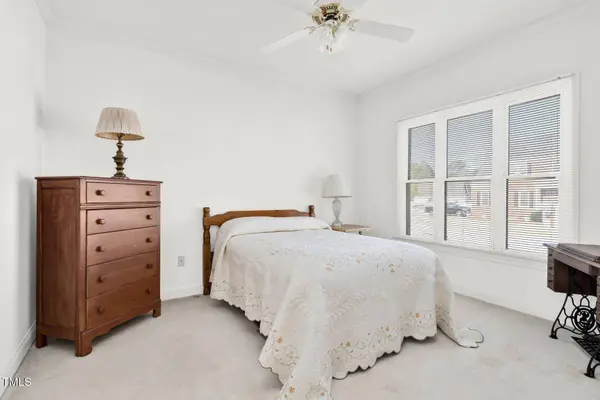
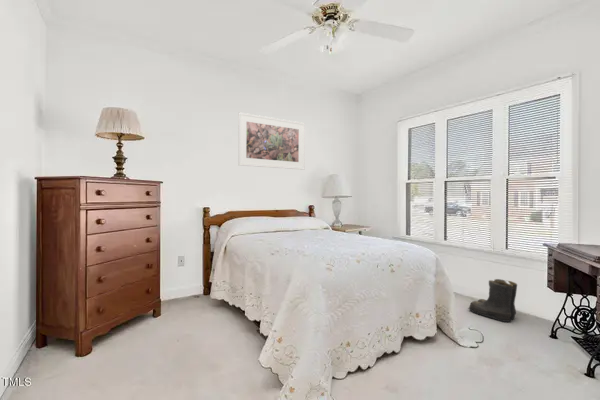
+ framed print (273, 142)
+ boots (492, 296)
